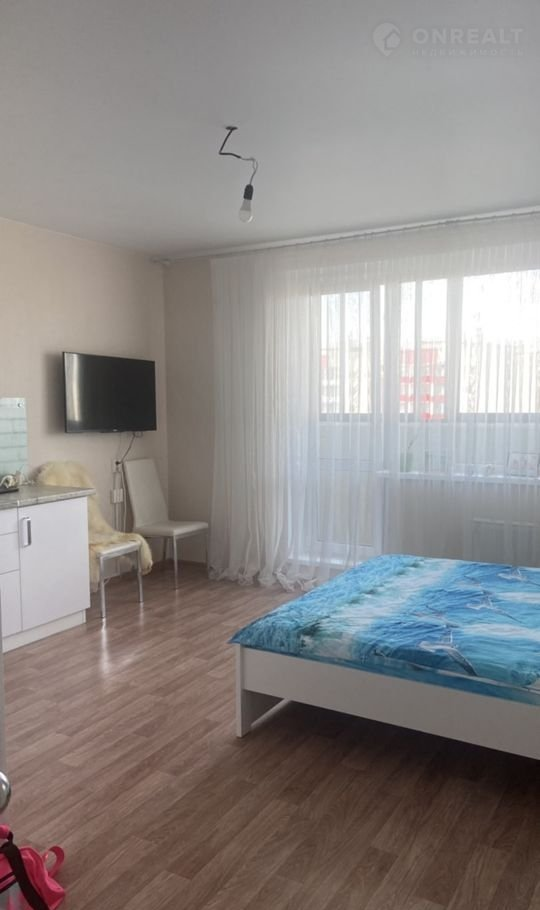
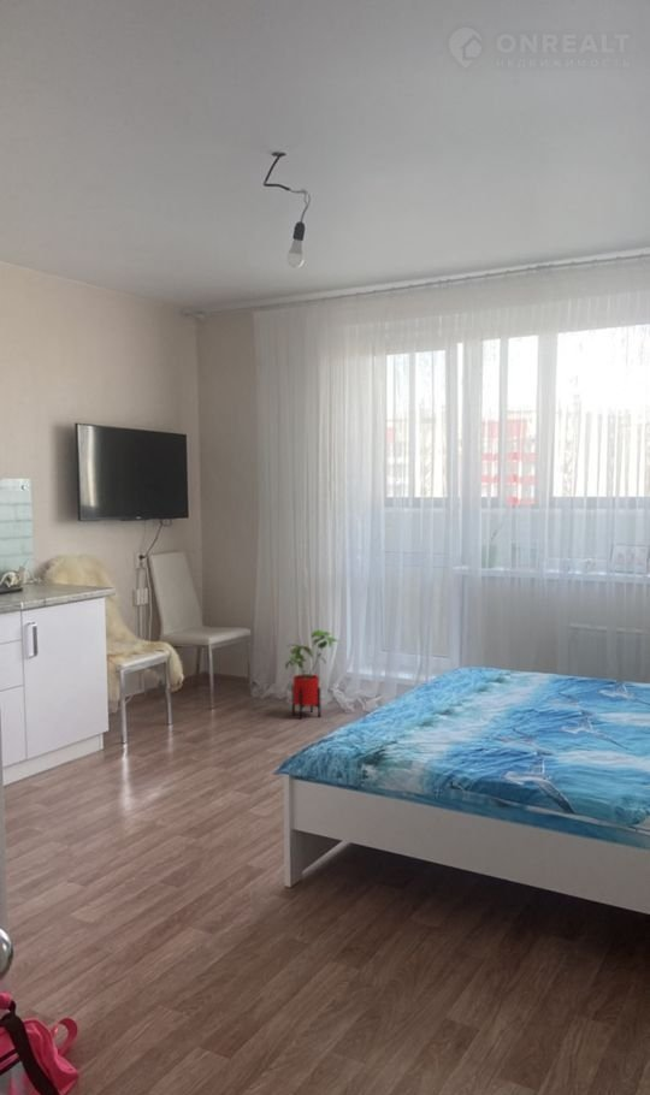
+ house plant (308, 674)
